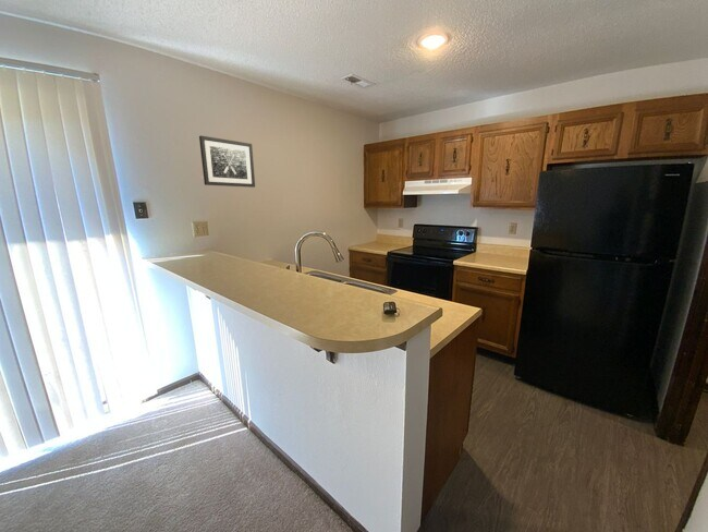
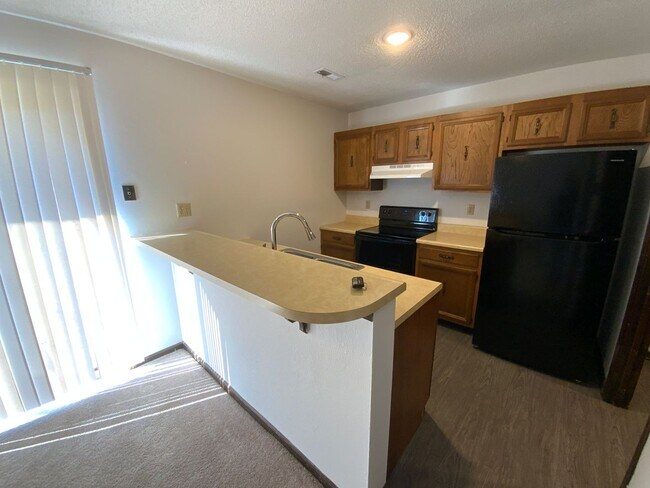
- wall art (229, 162)
